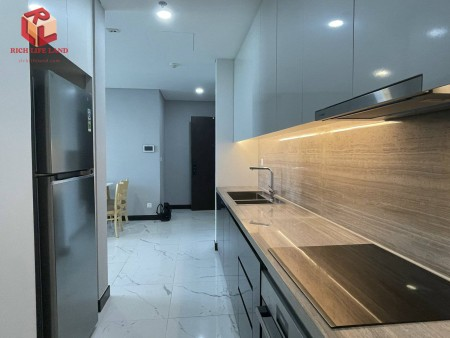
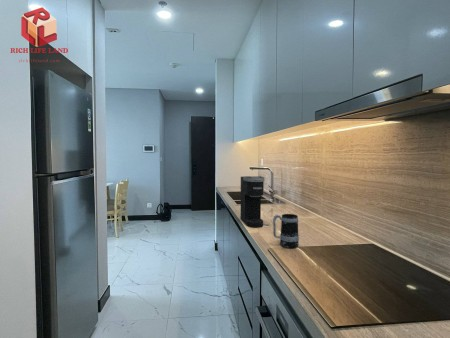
+ mug (285, 230)
+ coffee maker (251, 199)
